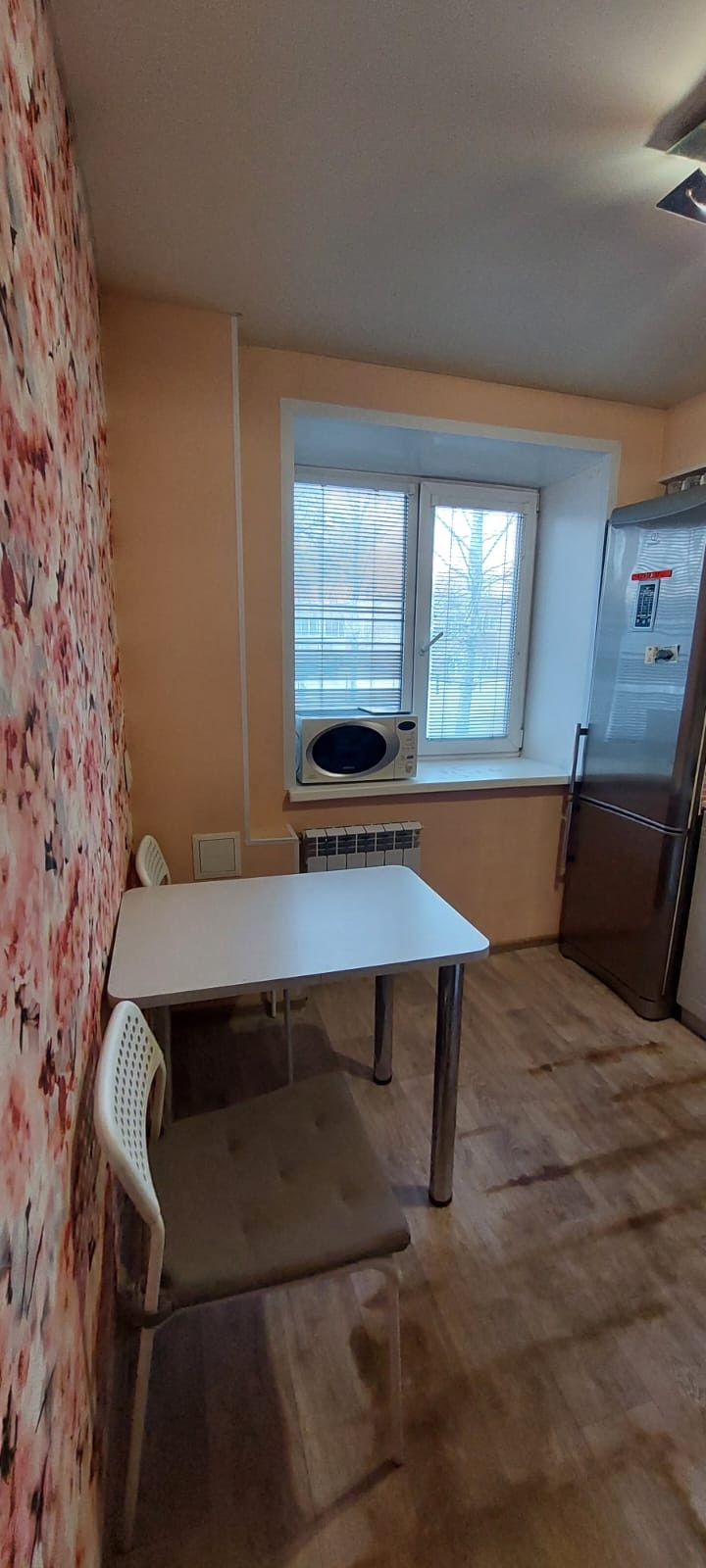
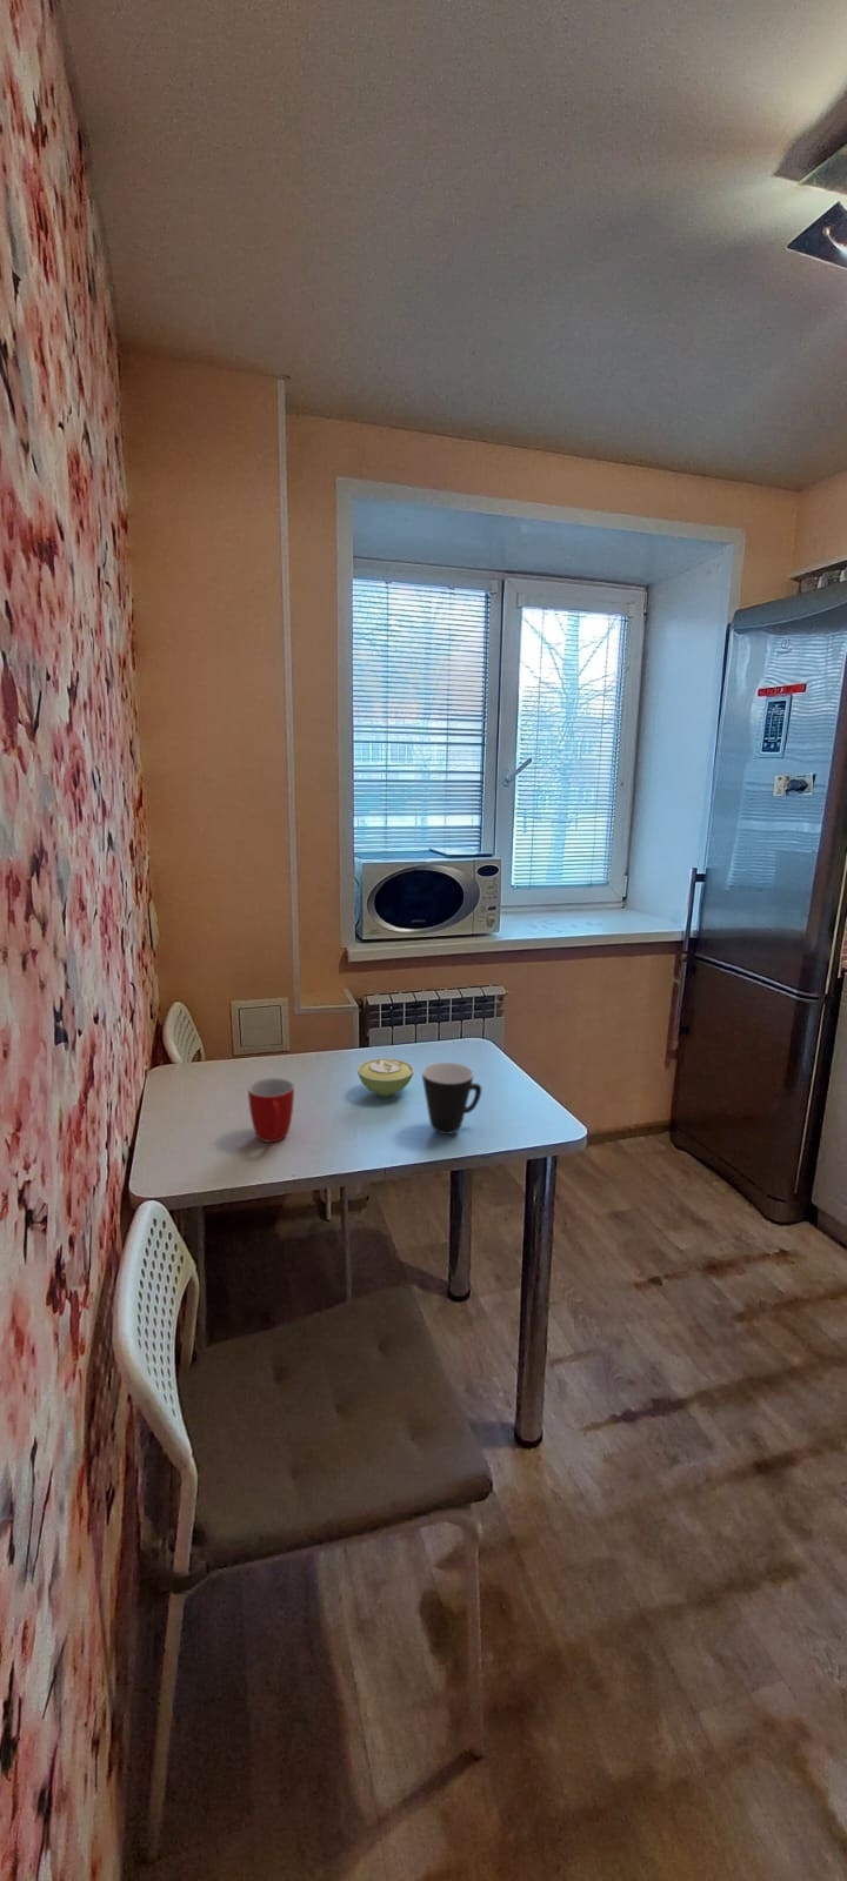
+ sugar bowl (385, 1076)
+ mug (272, 1114)
+ mug (452, 1100)
